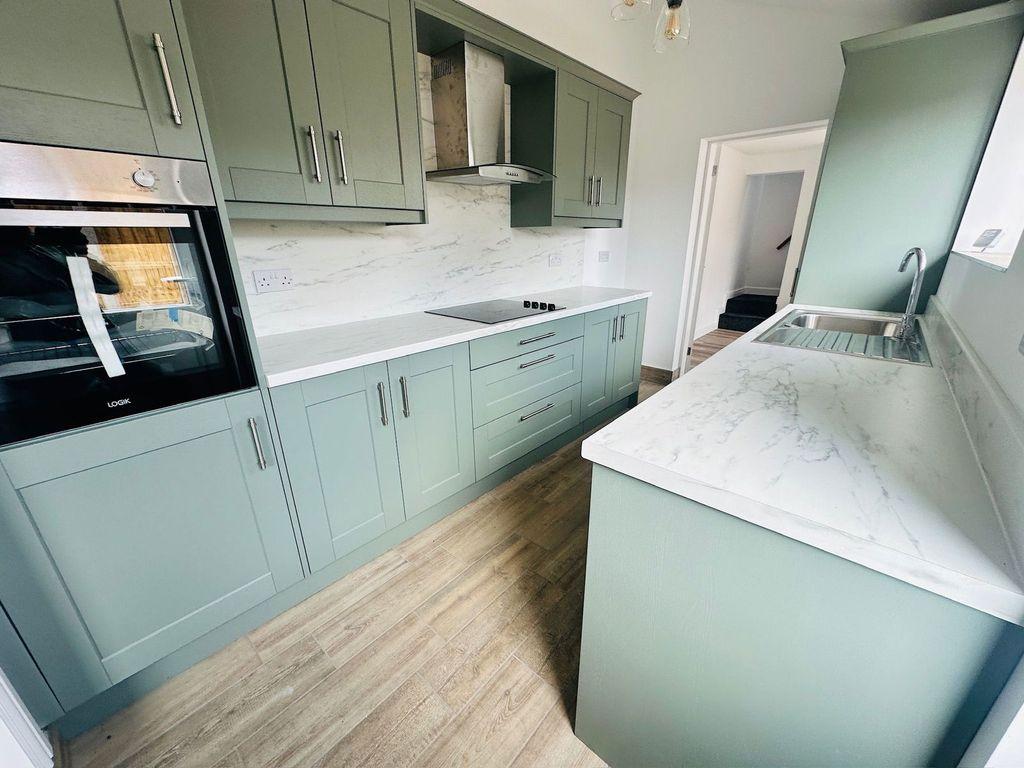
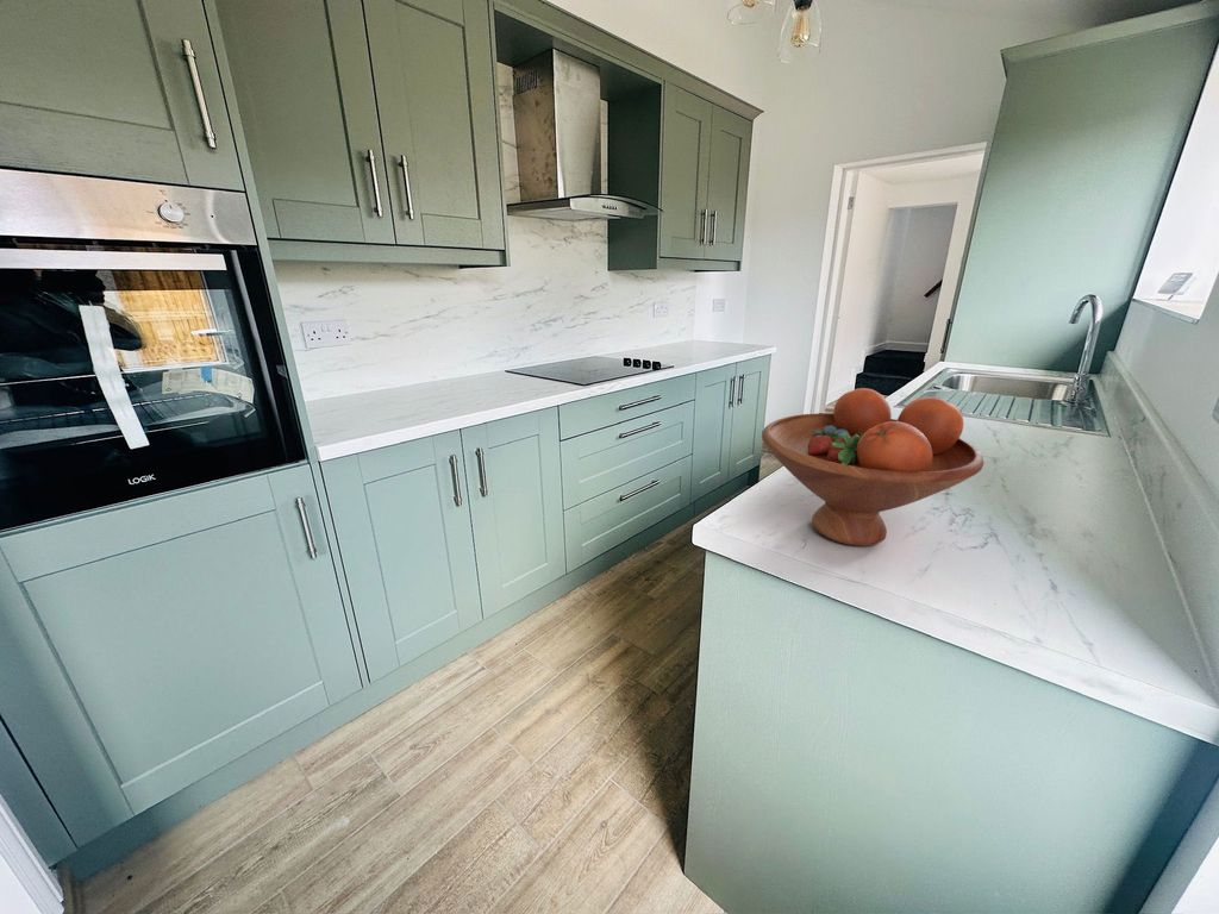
+ fruit bowl (858, 468)
